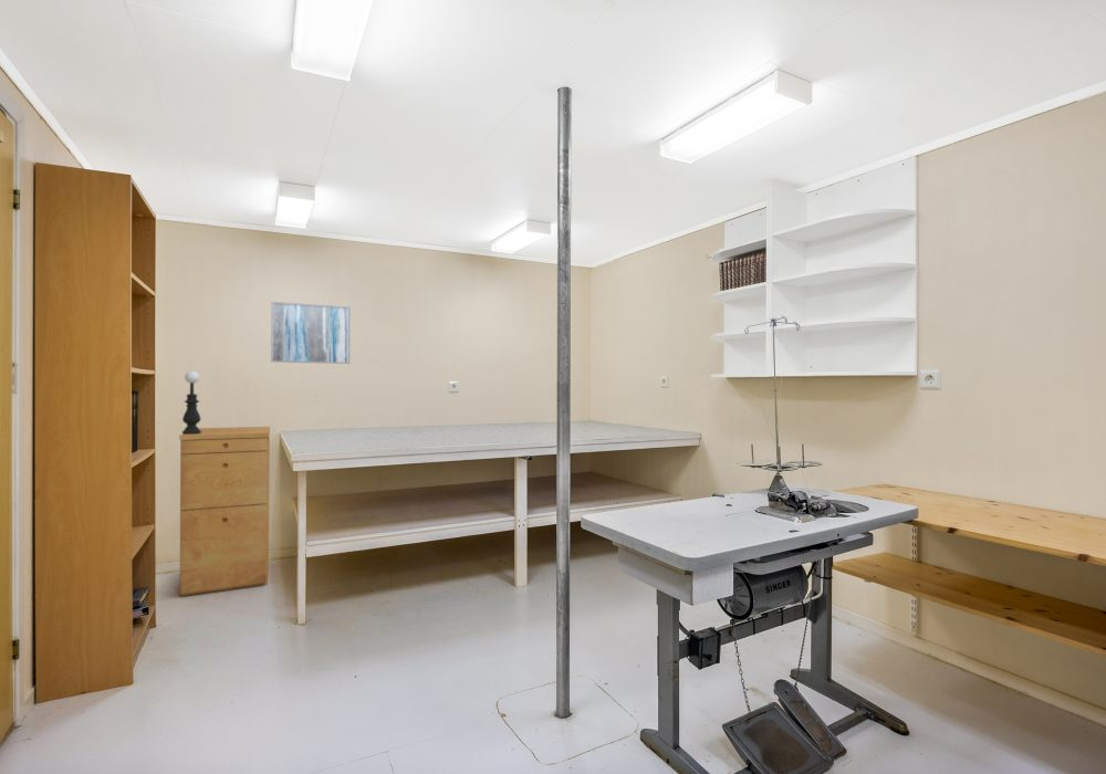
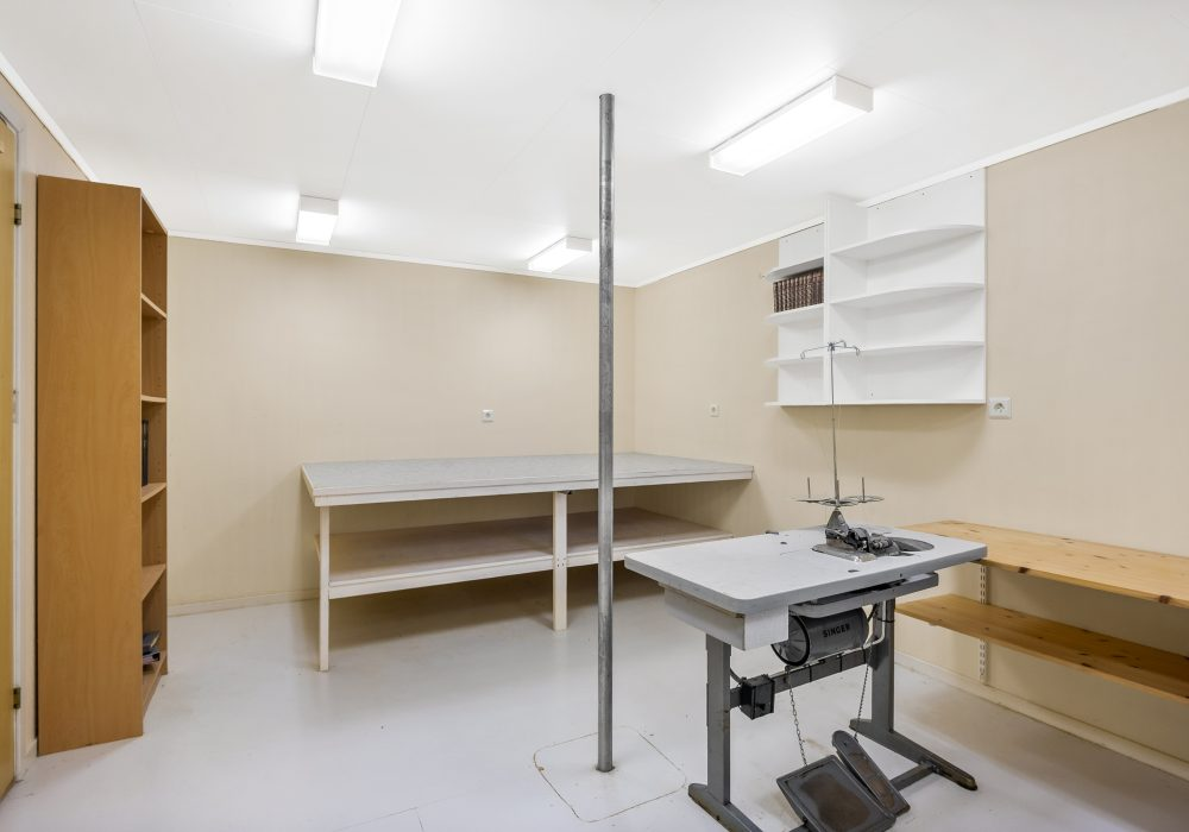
- wall art (311, 333)
- filing cabinet (228, 503)
- table lamp (191, 401)
